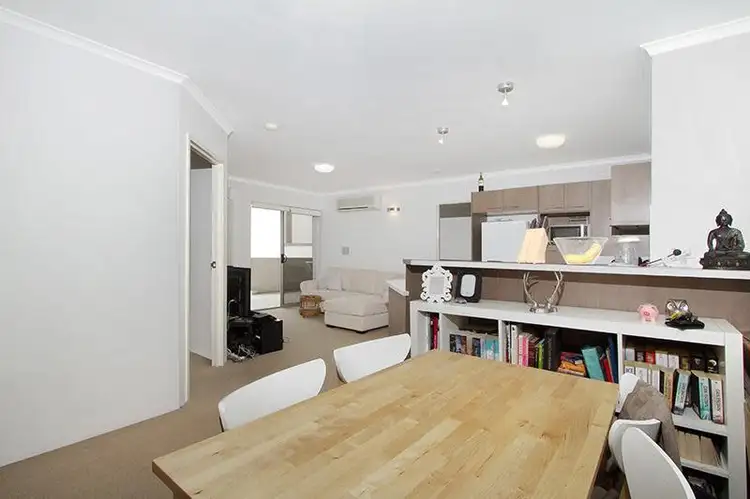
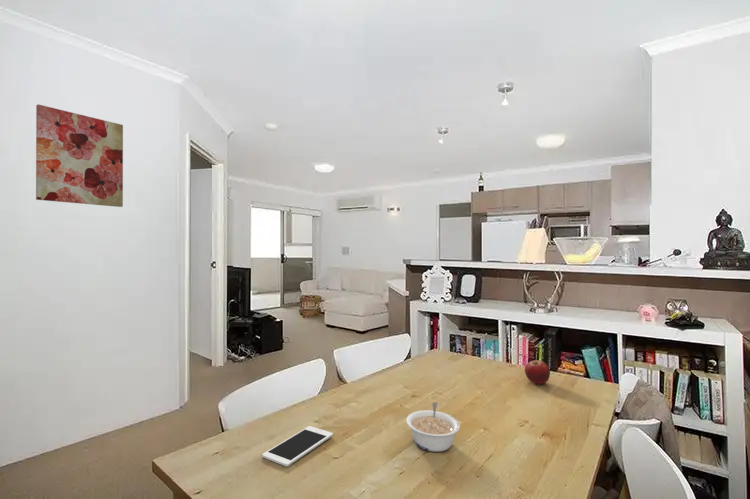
+ legume (431, 428)
+ wall art (82, 159)
+ cell phone (299, 444)
+ fruit (537, 371)
